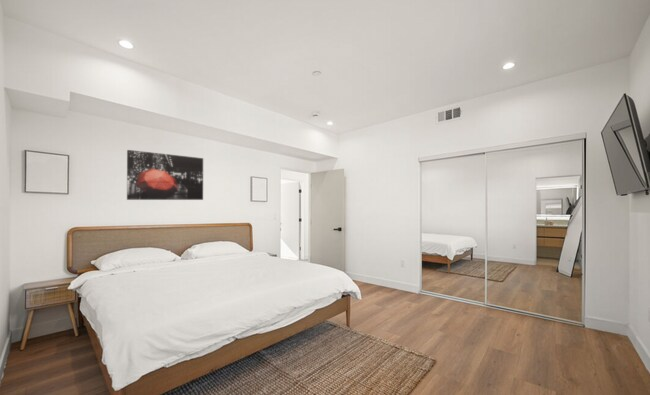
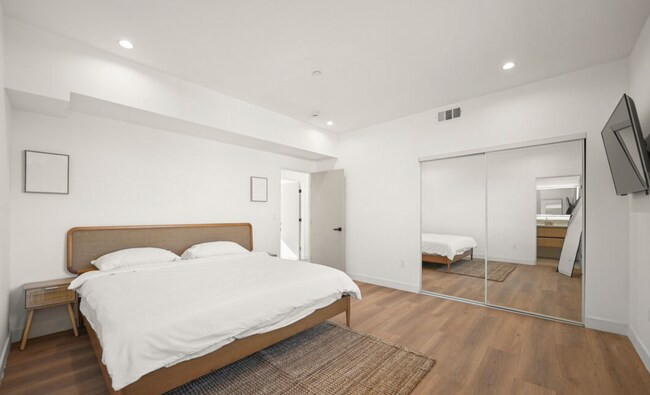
- wall art (168, 177)
